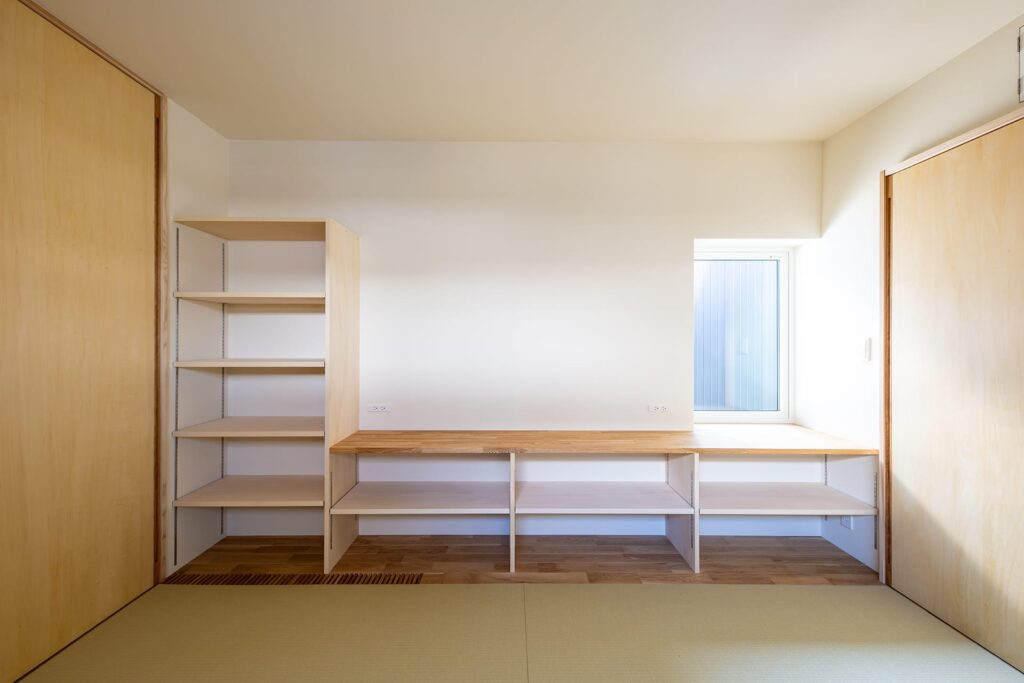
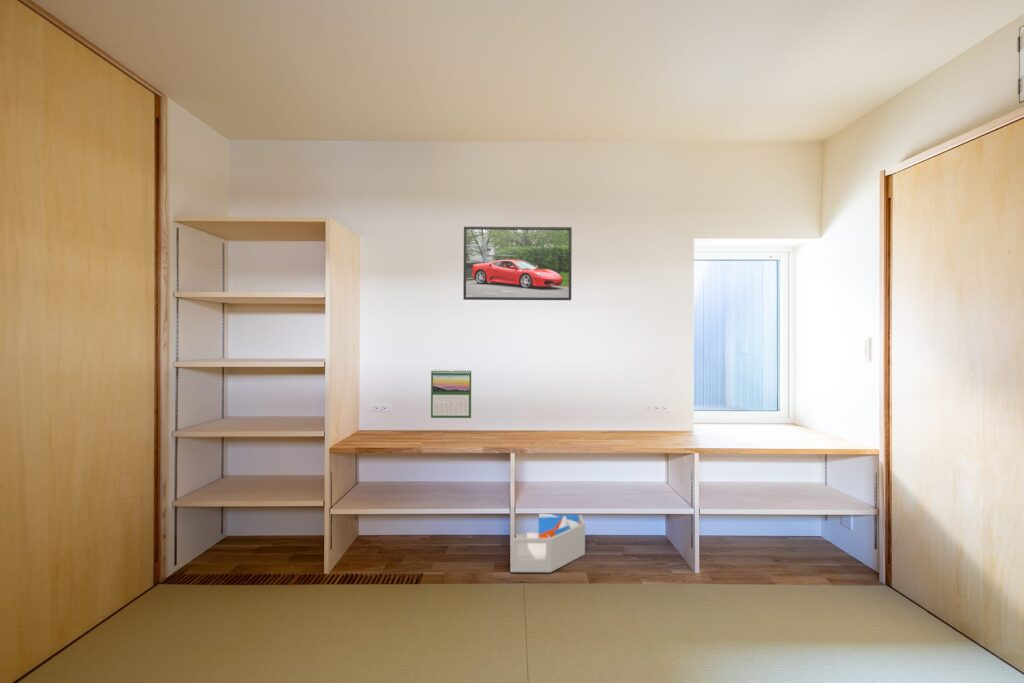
+ calendar (451, 393)
+ storage bin (547, 537)
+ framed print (517, 263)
